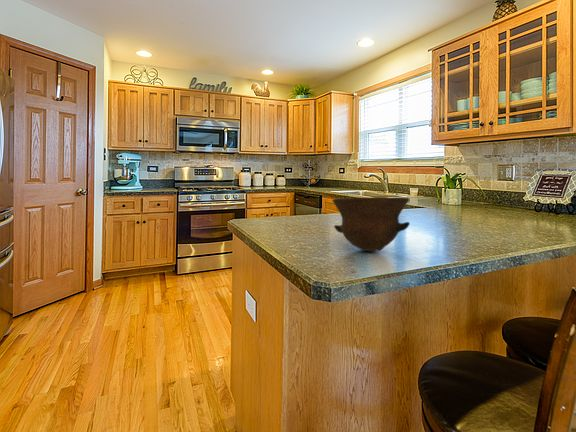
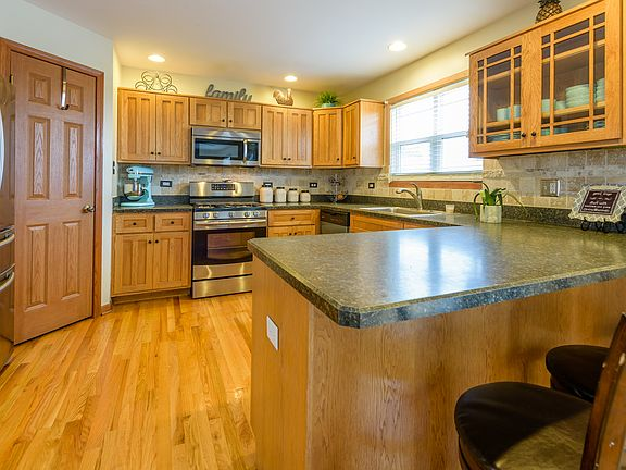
- bowl (369, 224)
